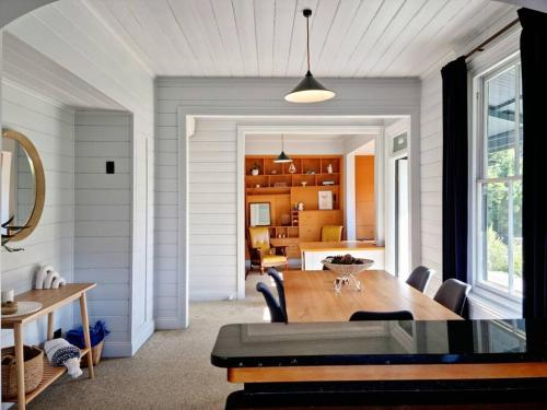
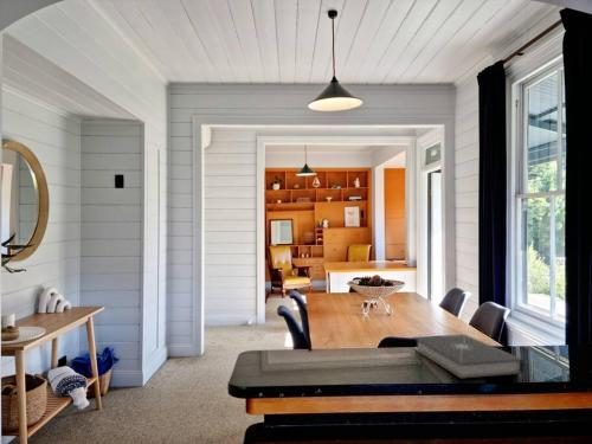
+ book (463, 353)
